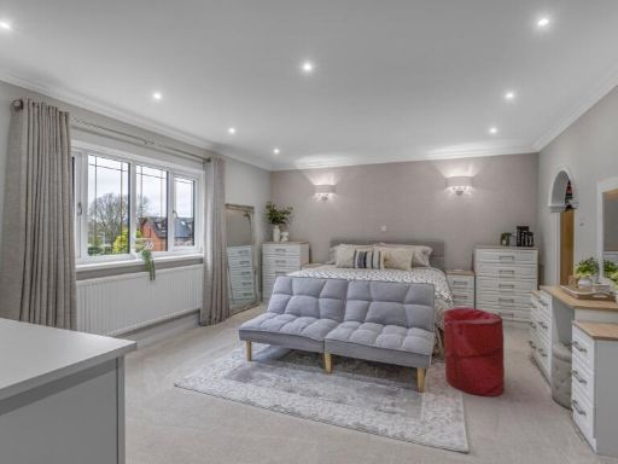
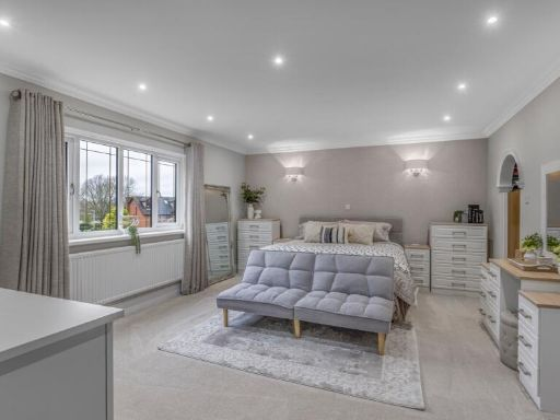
- laundry hamper (472, 348)
